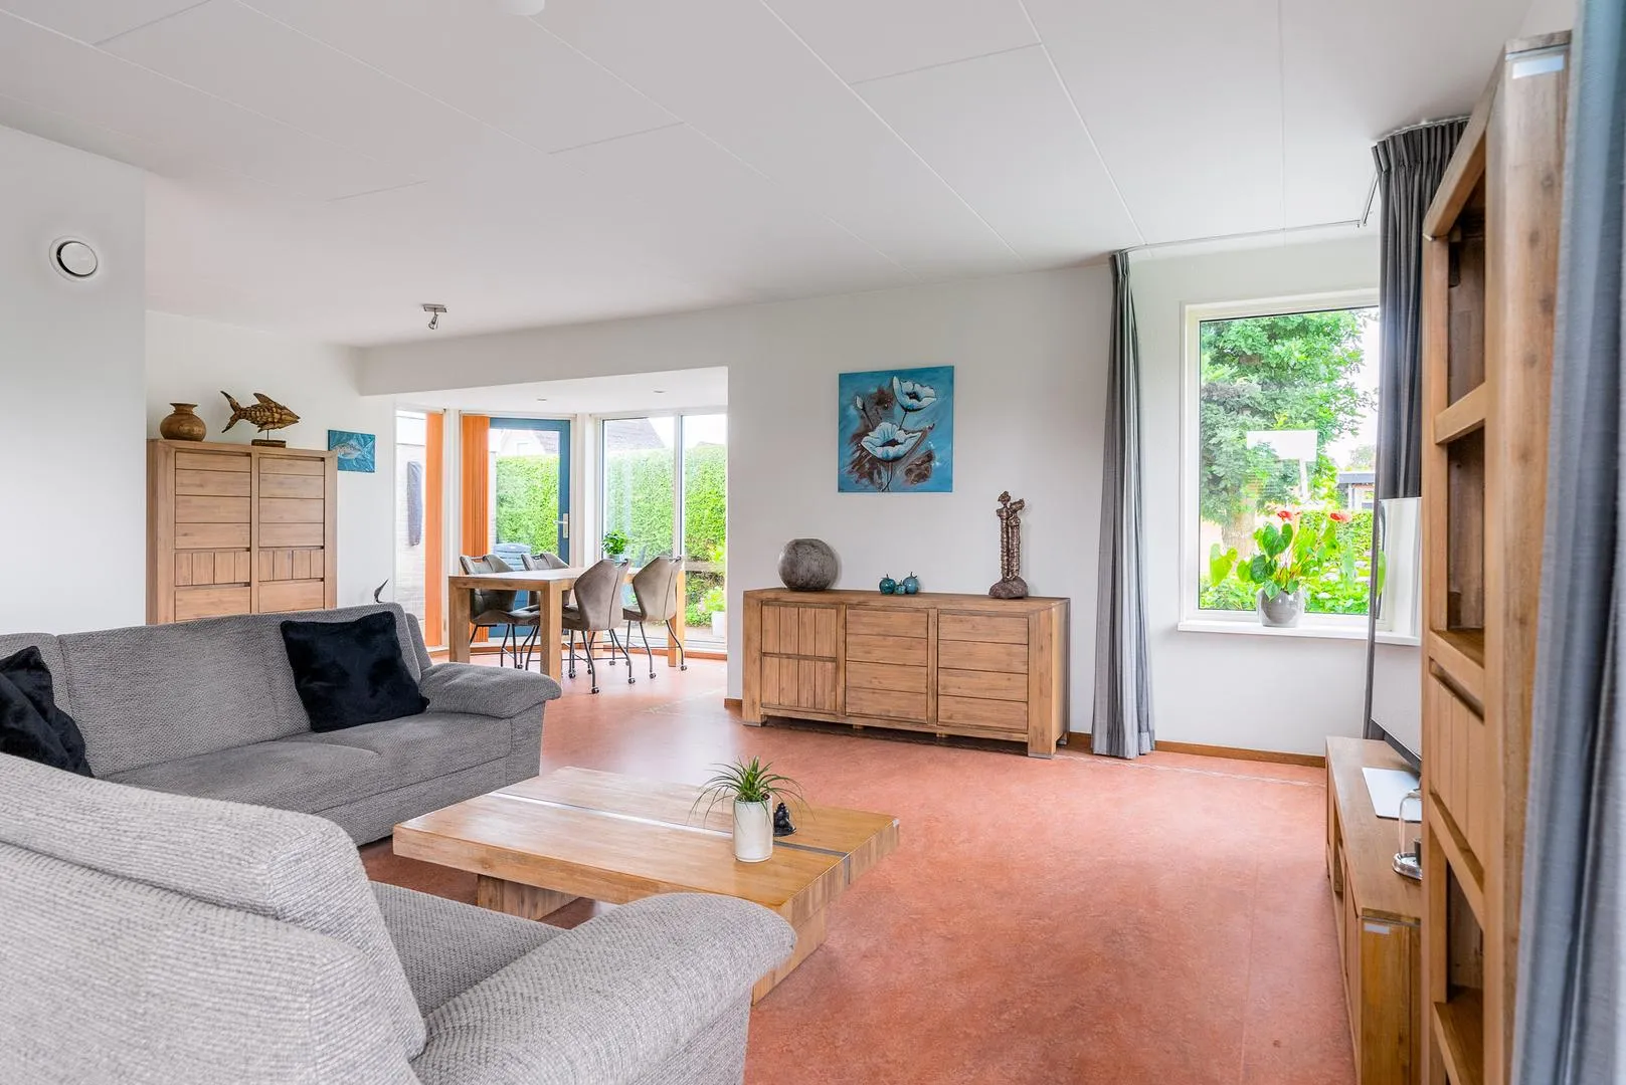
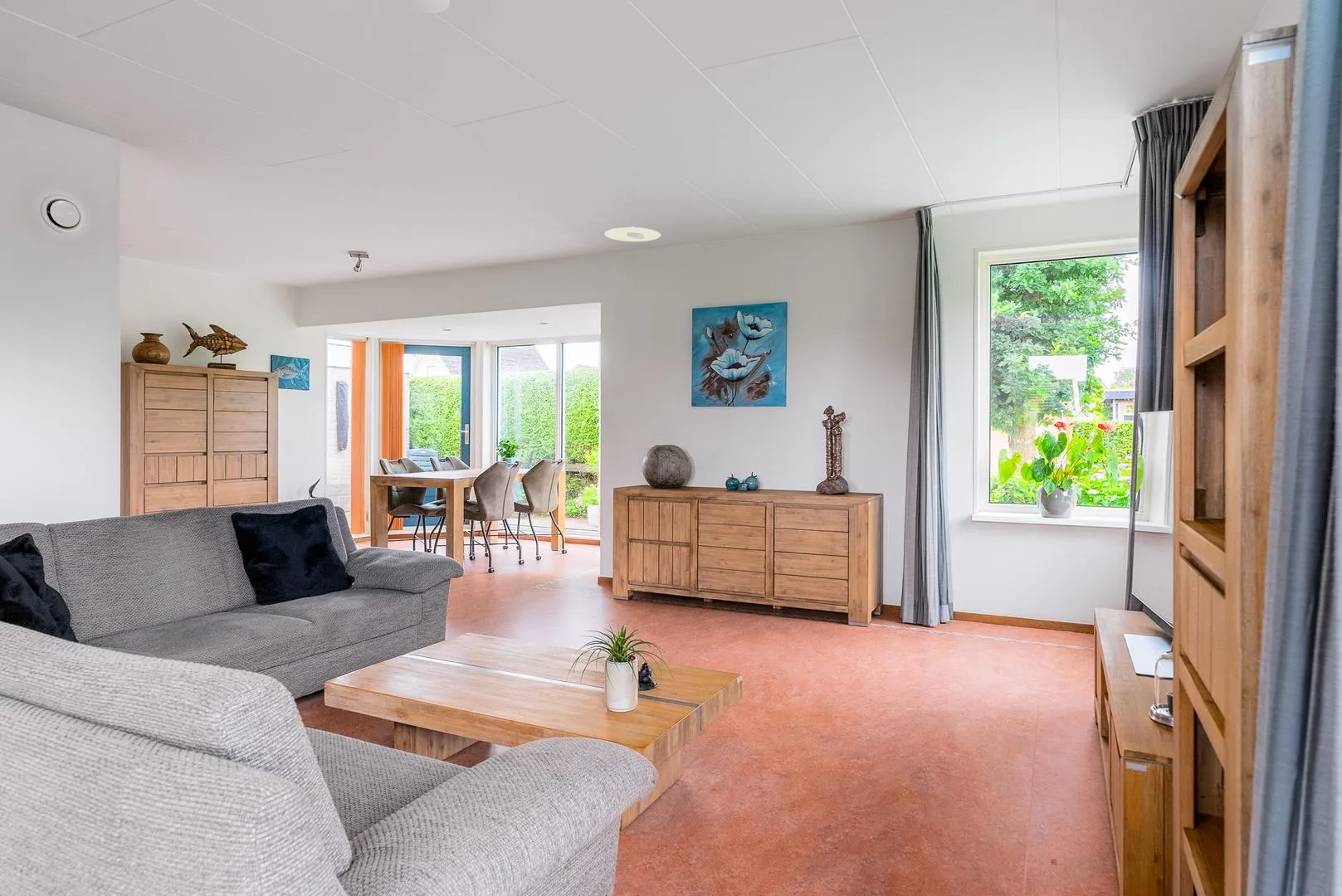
+ recessed light (632, 231)
